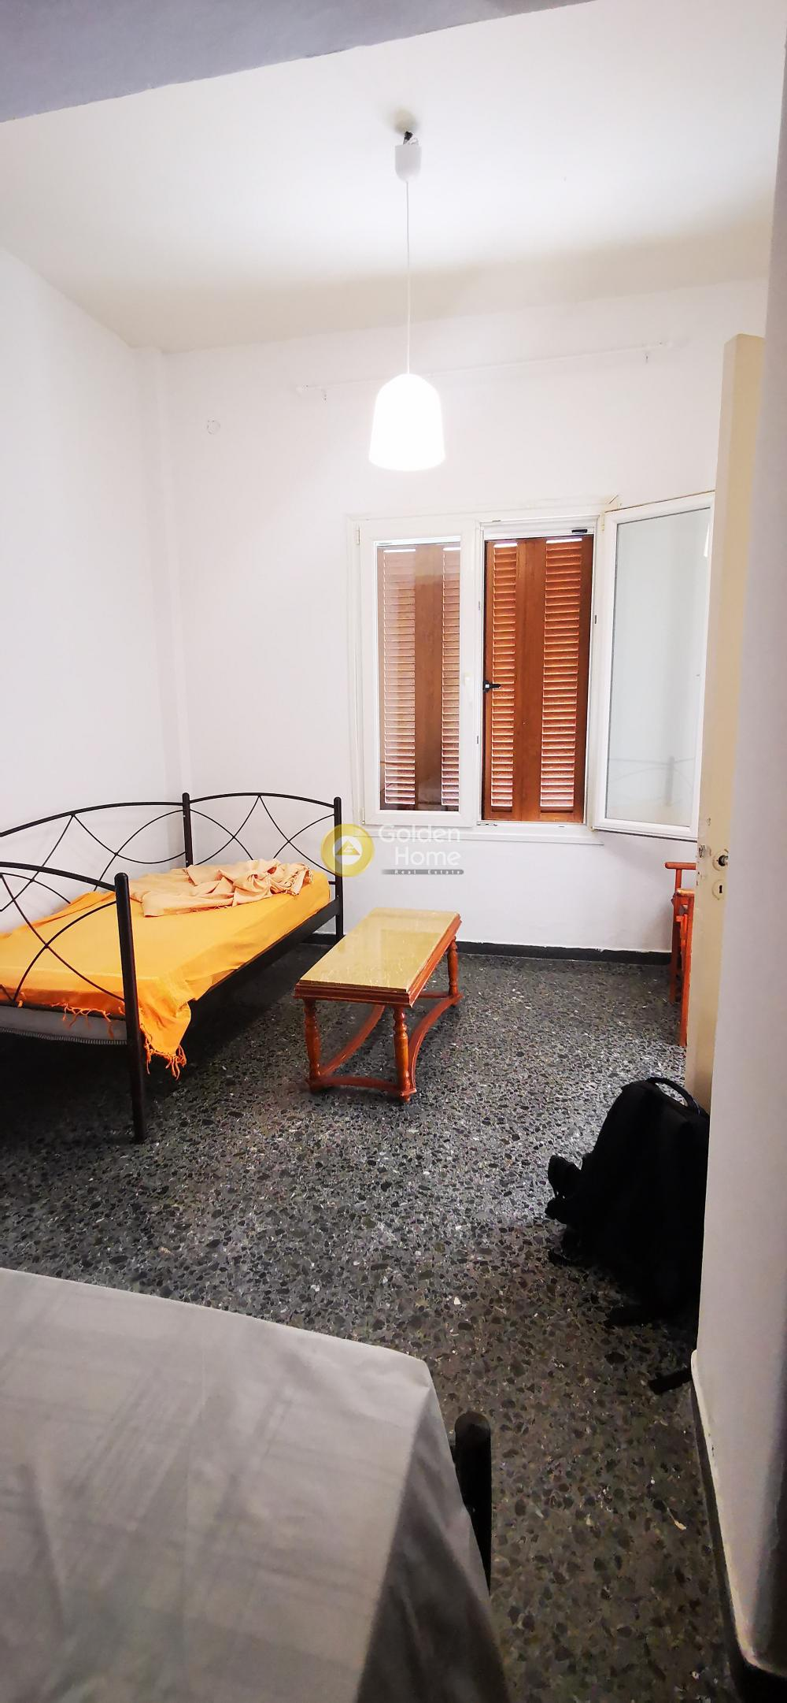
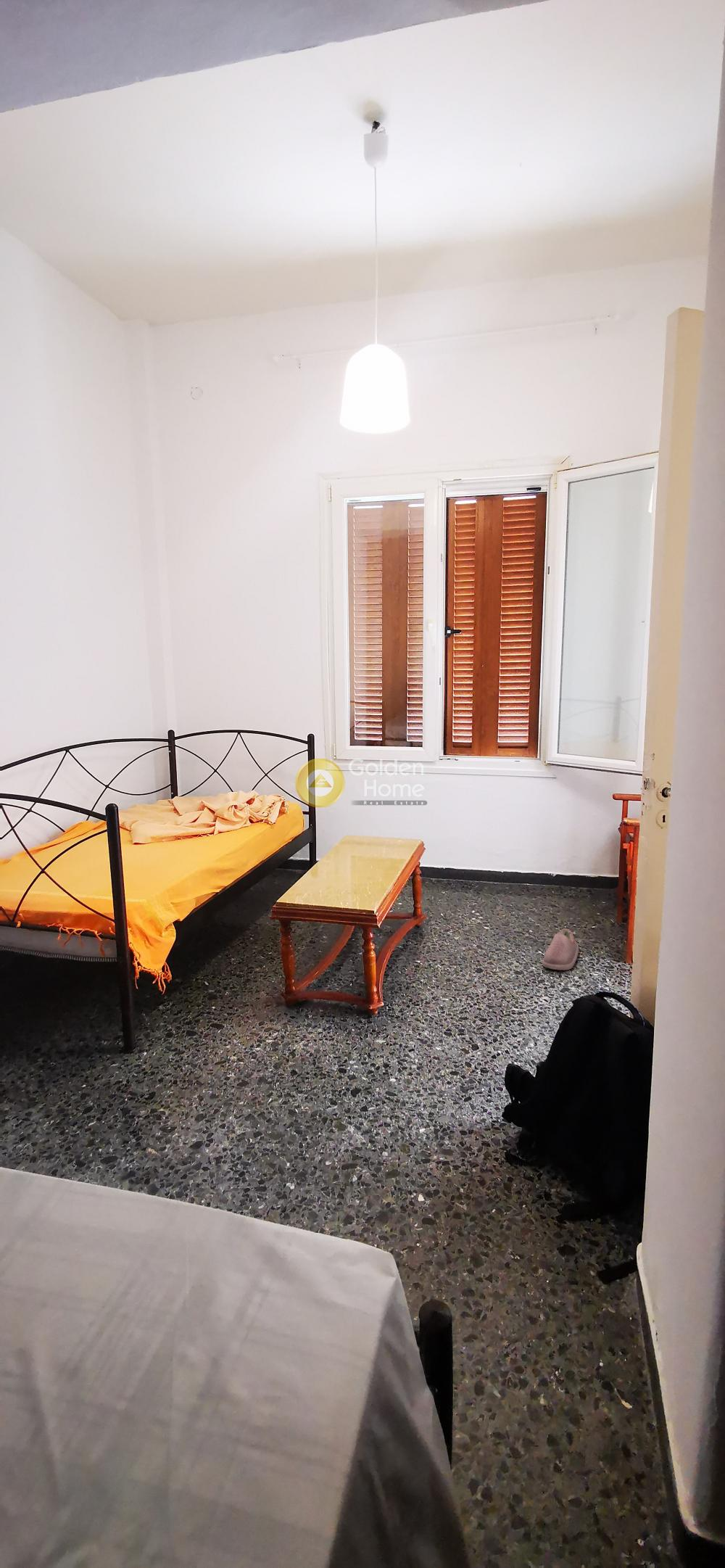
+ shoe (561, 946)
